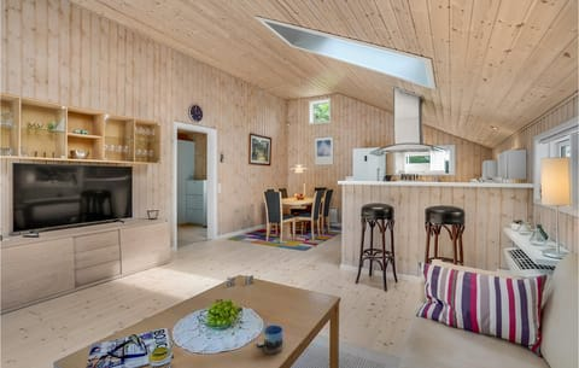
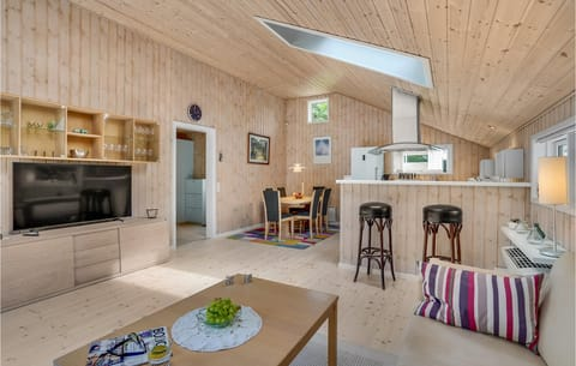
- mug (271, 338)
